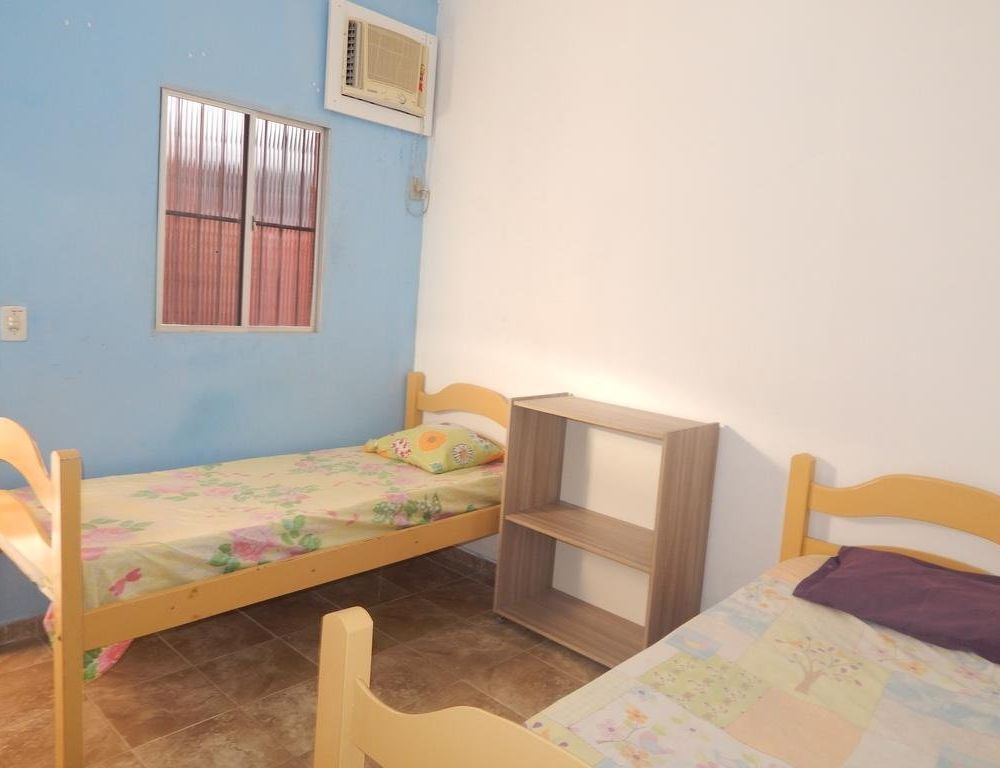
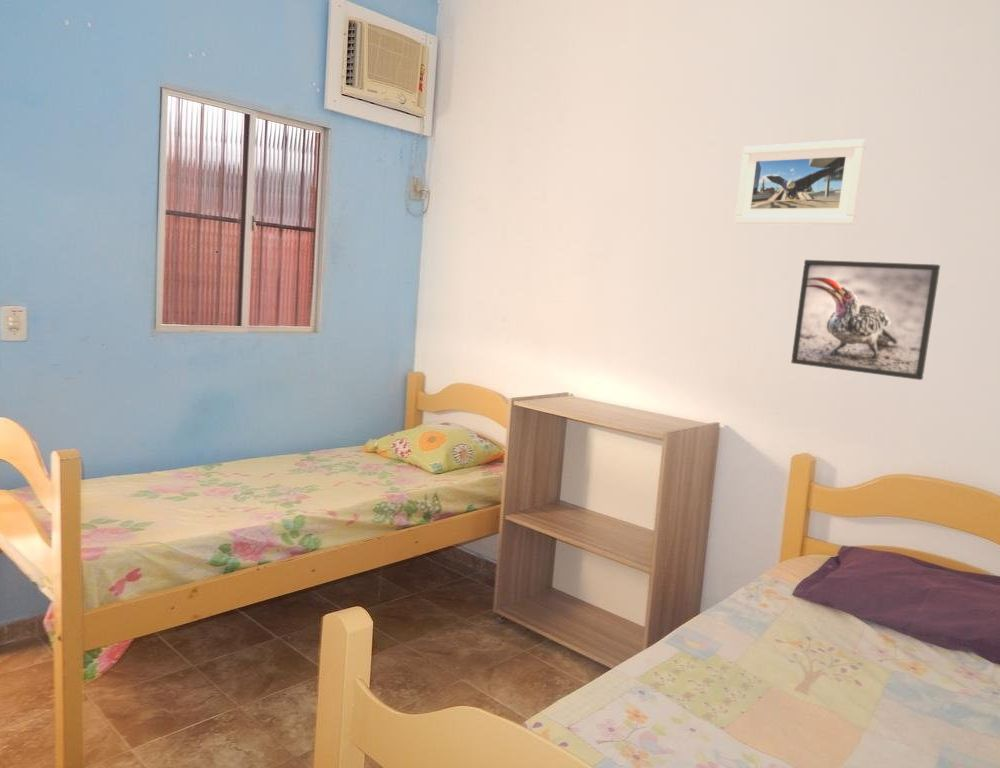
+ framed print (796, 184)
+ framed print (861, 317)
